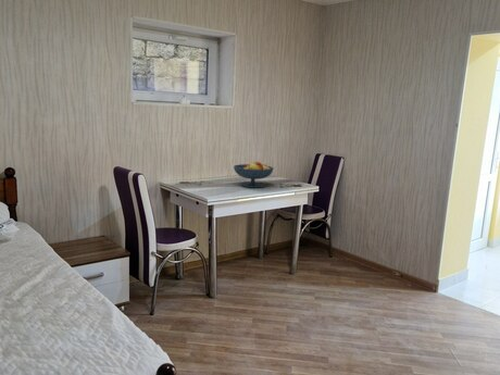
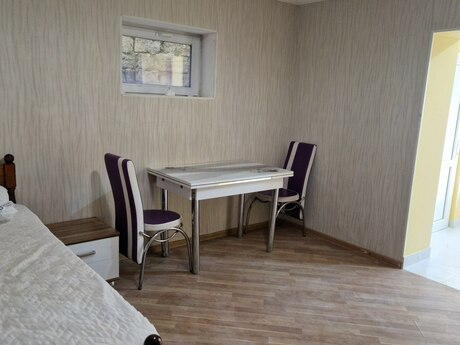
- fruit bowl (253, 173)
